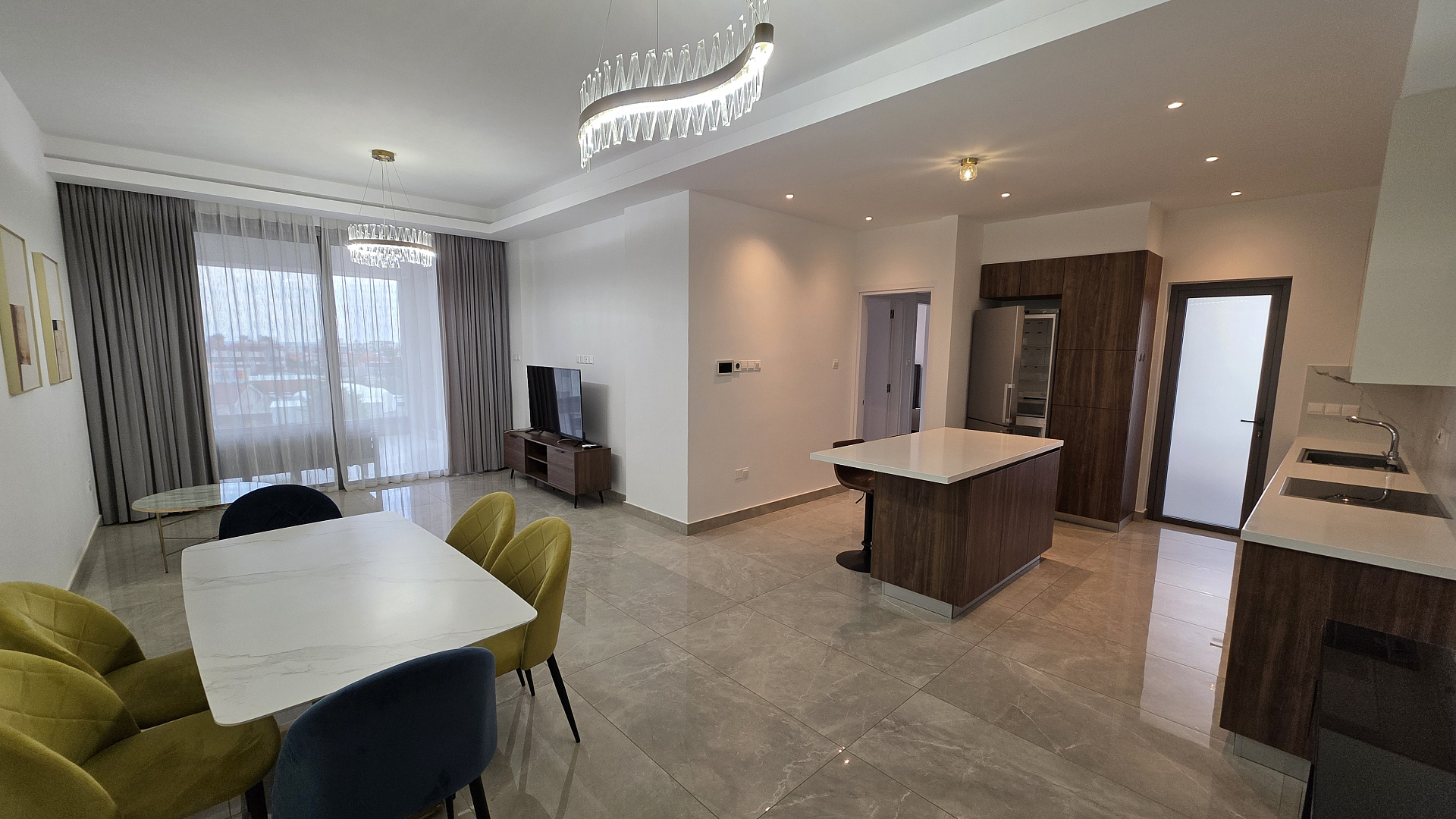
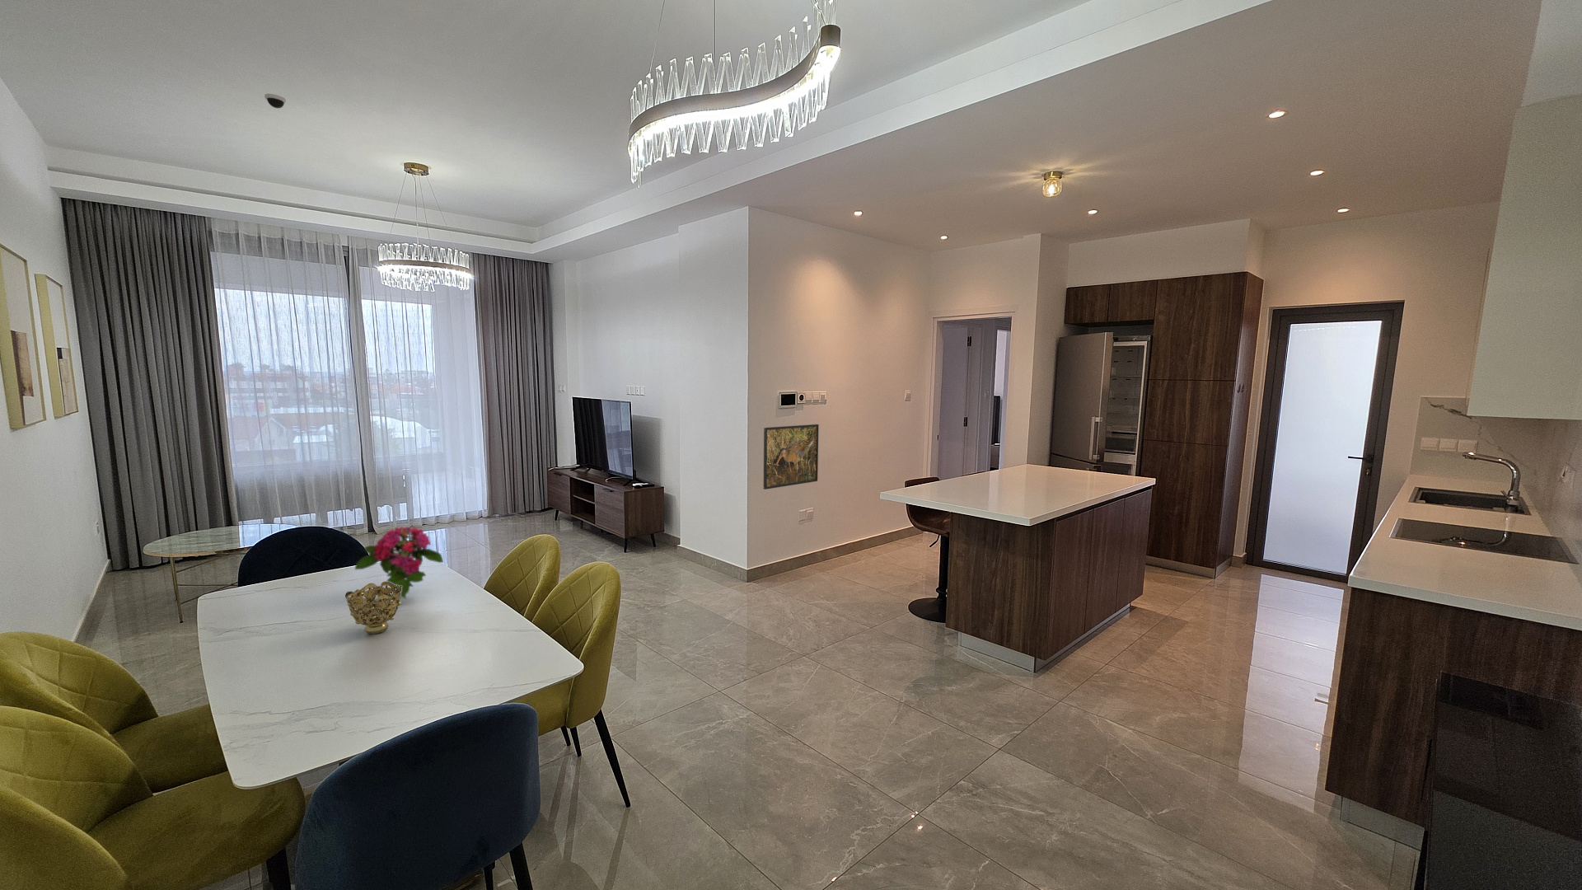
+ dome security camera (275, 102)
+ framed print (792, 455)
+ decorative bowl (375, 610)
+ flower (405, 561)
